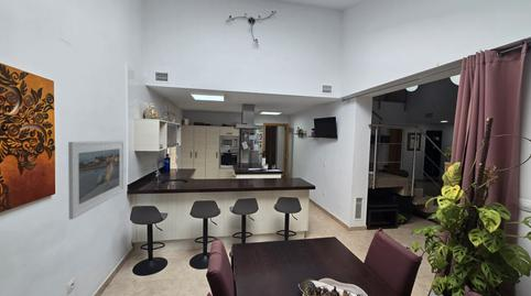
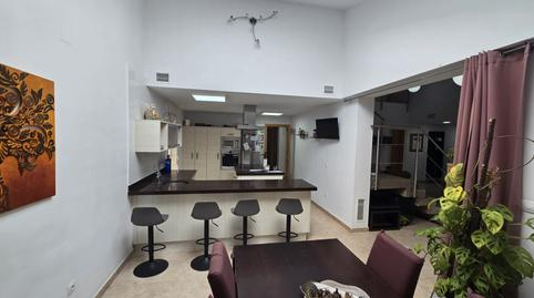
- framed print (101, 172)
